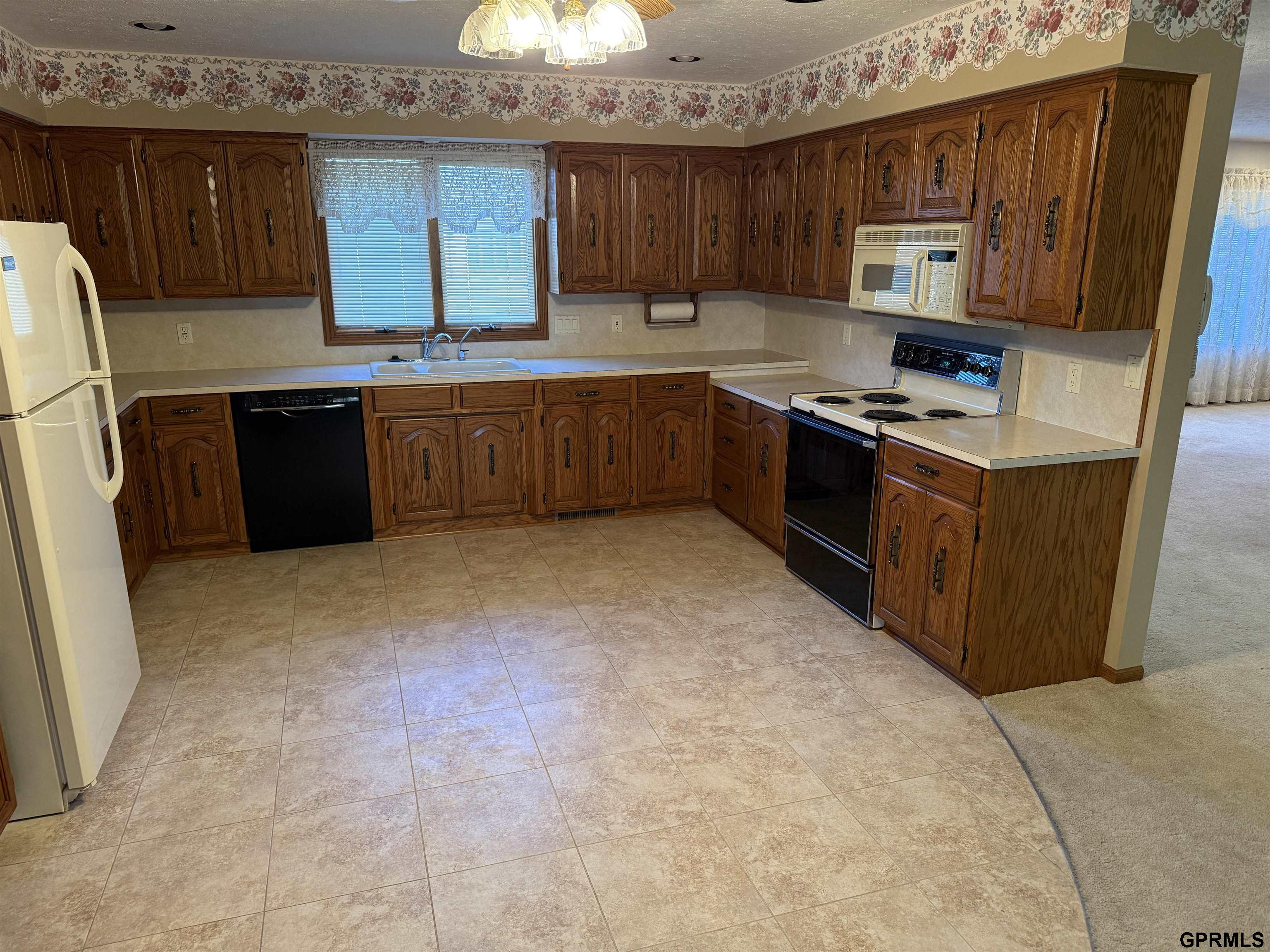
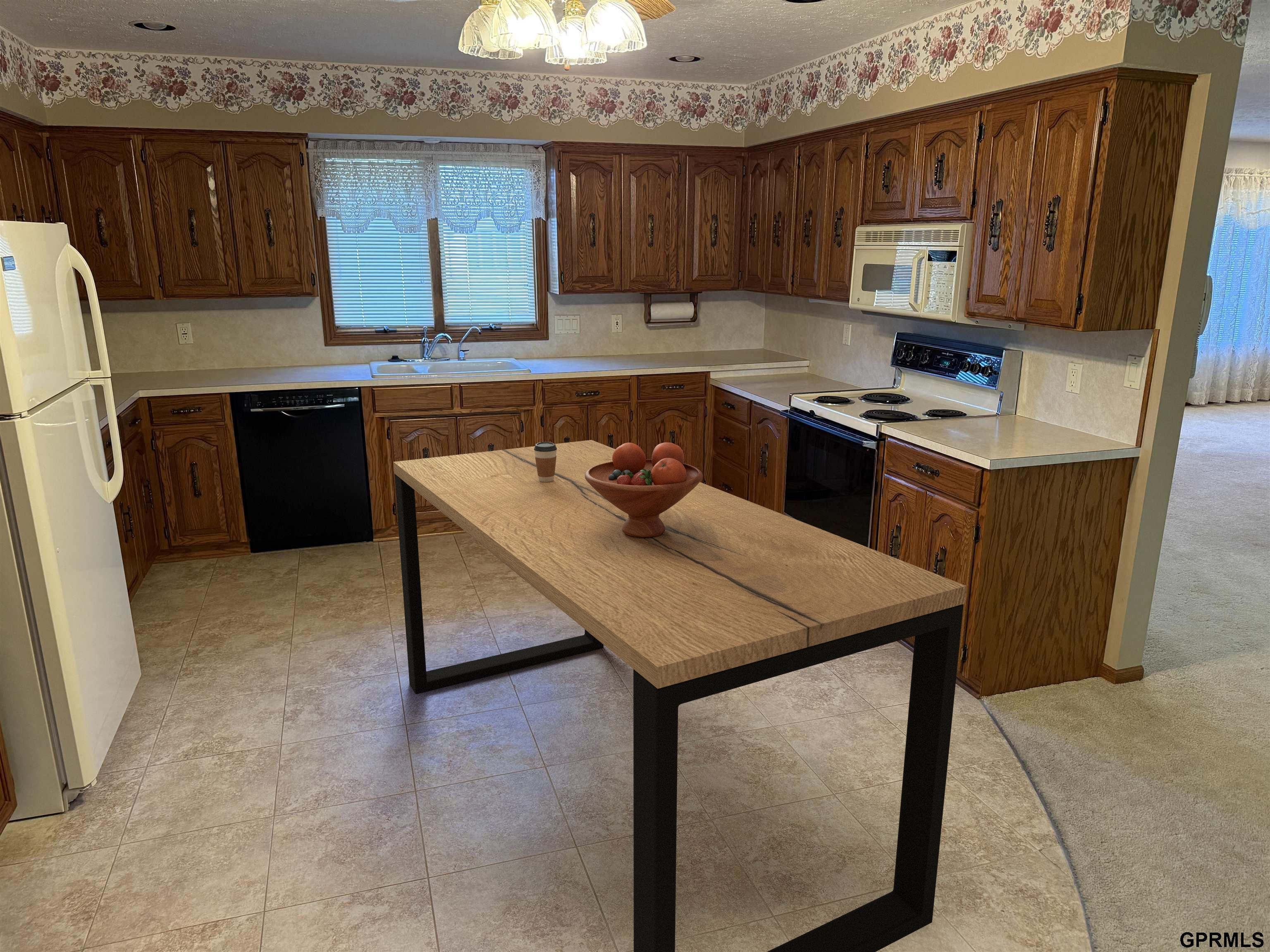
+ dining table (613, 649)
+ coffee cup (546, 462)
+ fruit bowl (644, 490)
